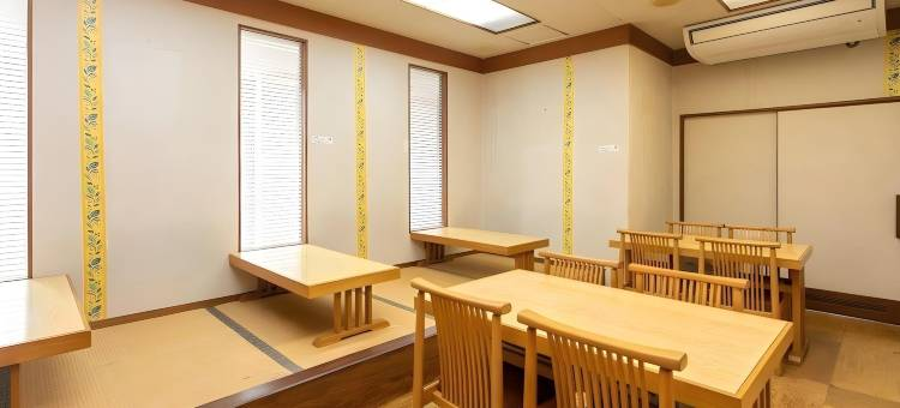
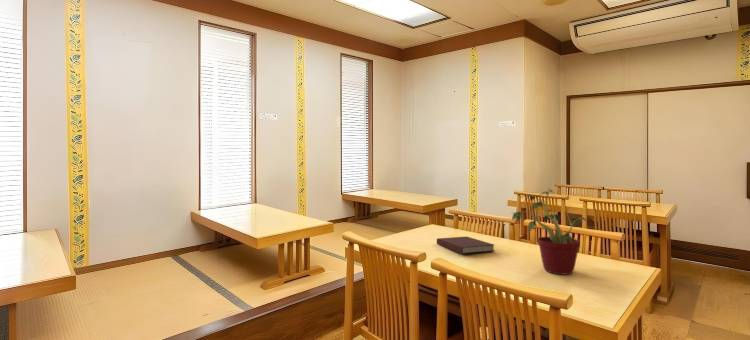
+ notebook (464, 244)
+ potted plant (545, 228)
